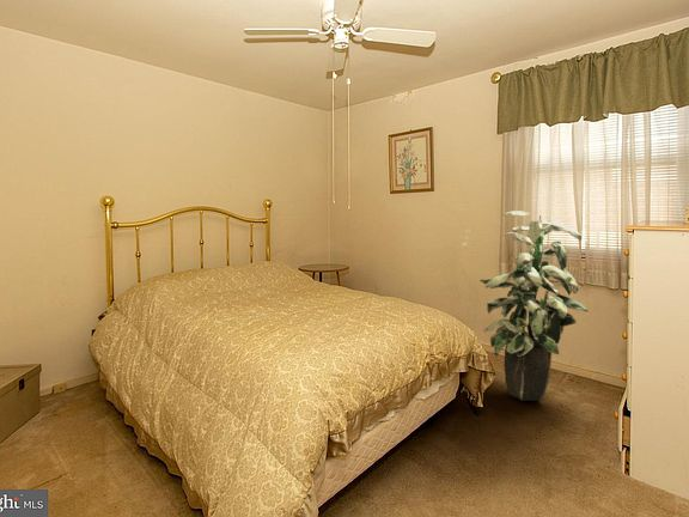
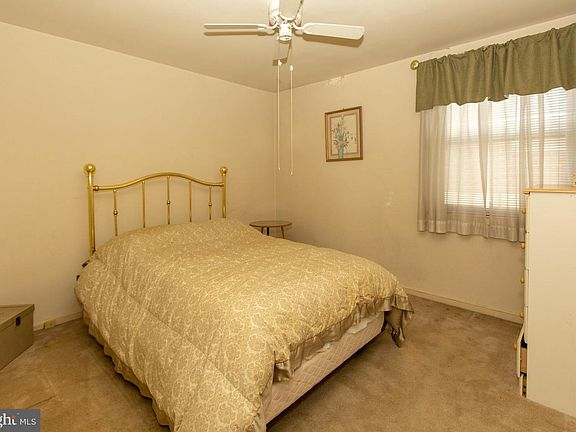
- indoor plant (526, 303)
